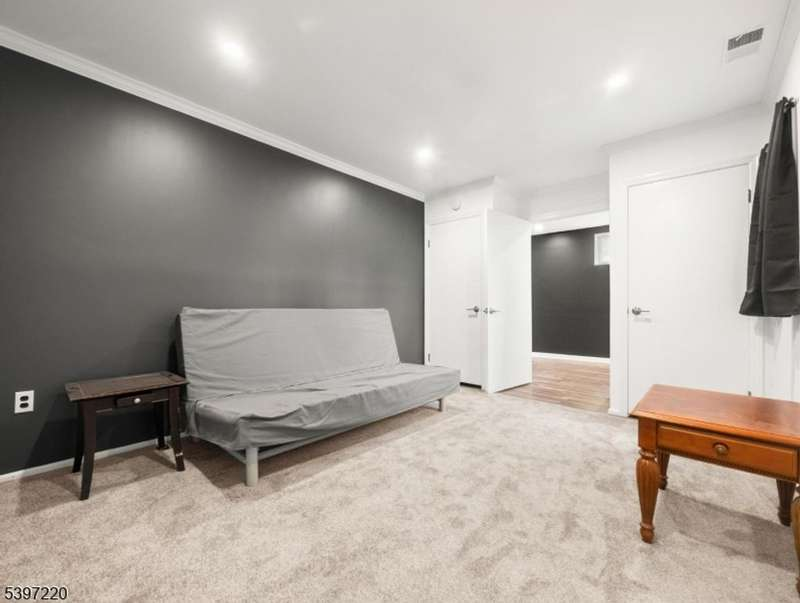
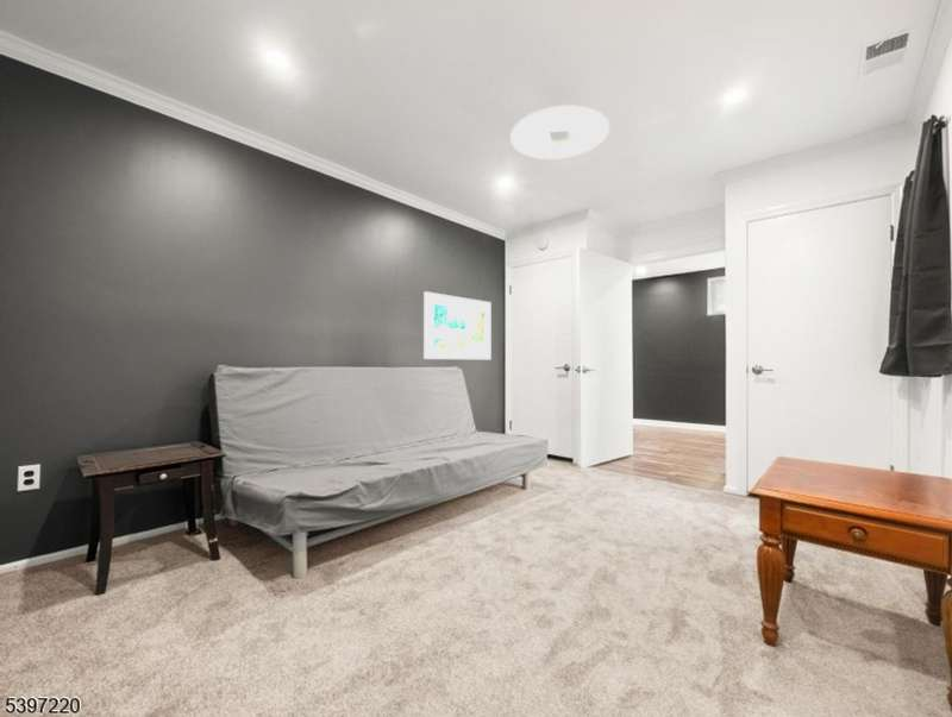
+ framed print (459, 328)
+ ceiling light (558, 130)
